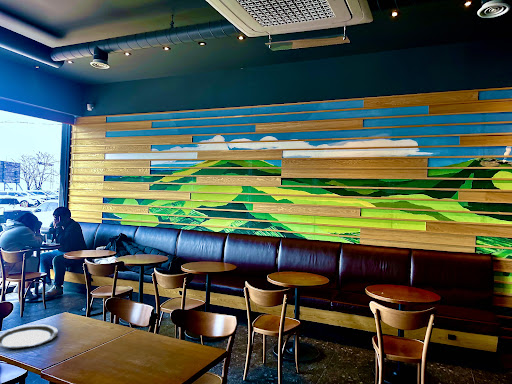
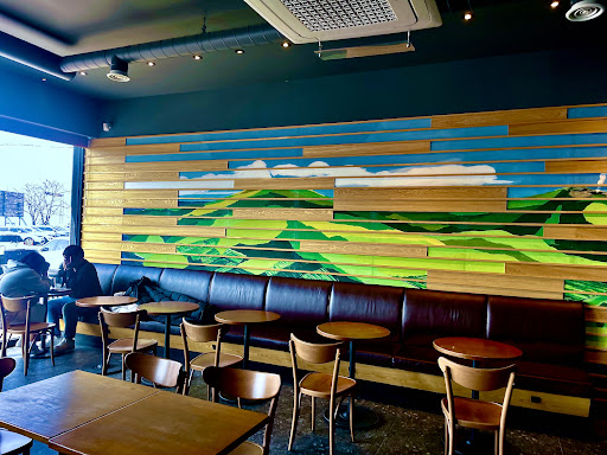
- plate (27, 336)
